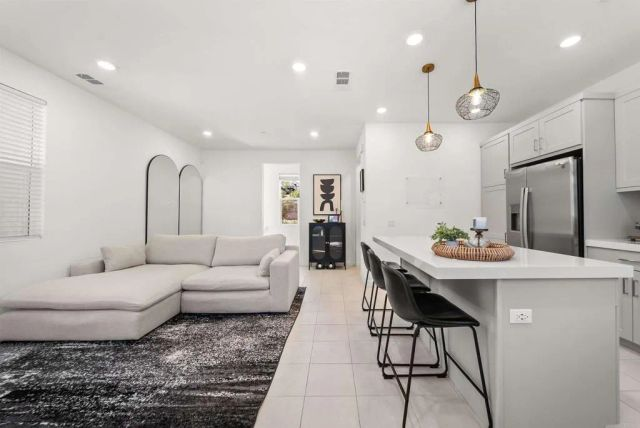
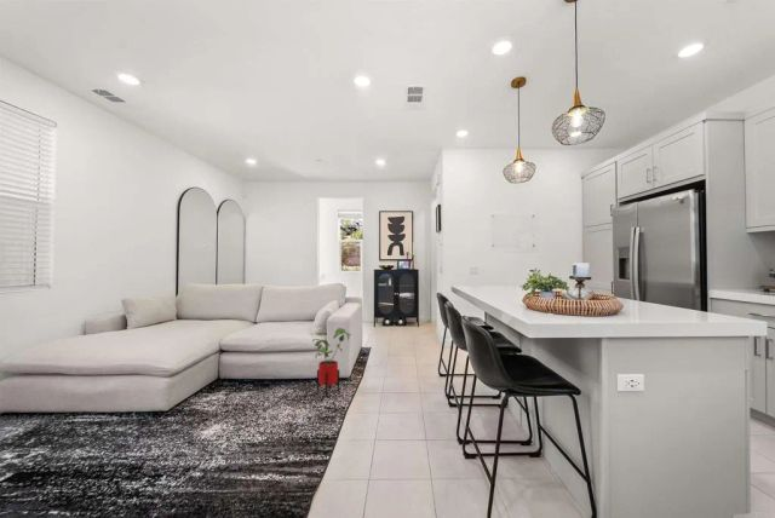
+ house plant (329, 358)
